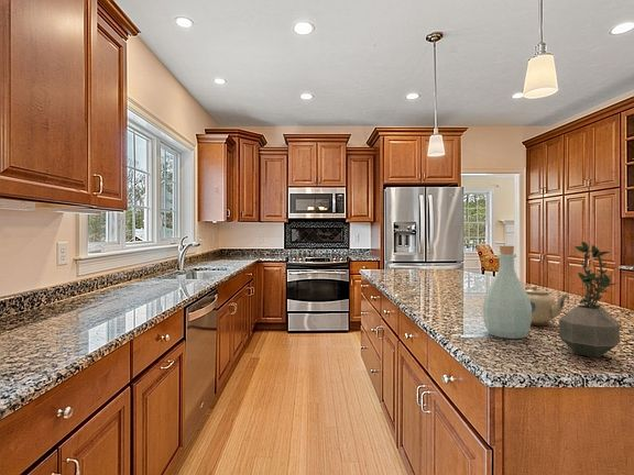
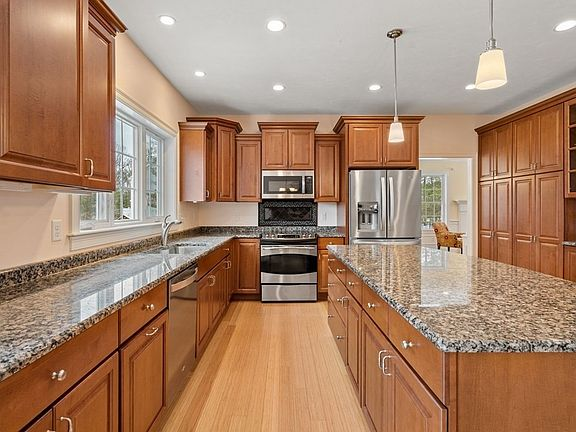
- potted plant (590, 296)
- teapot (536, 303)
- bottle (506, 289)
